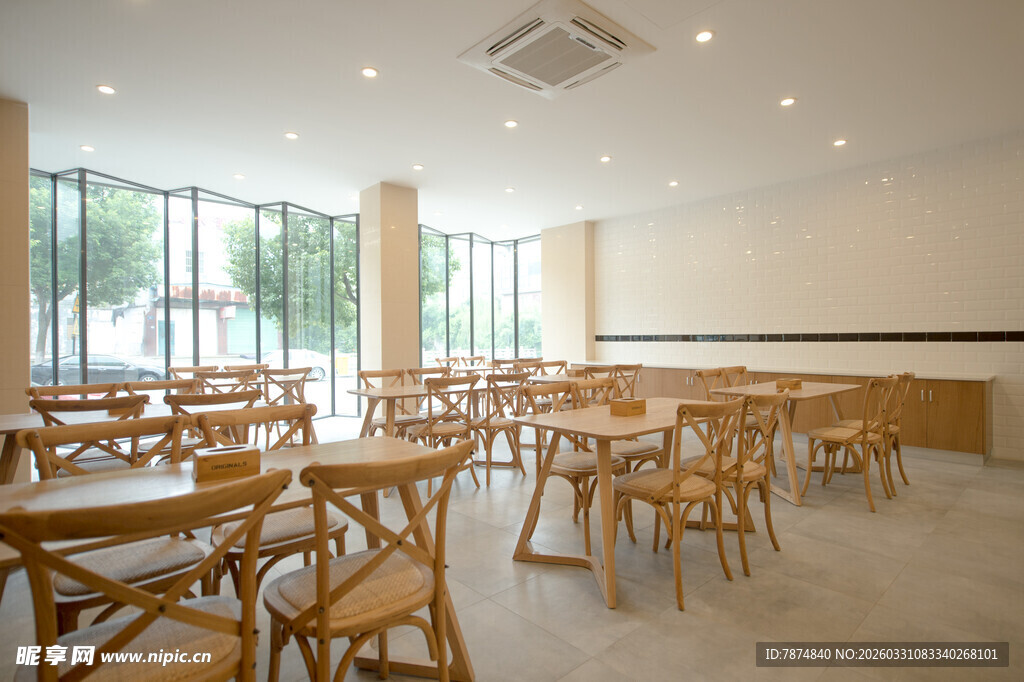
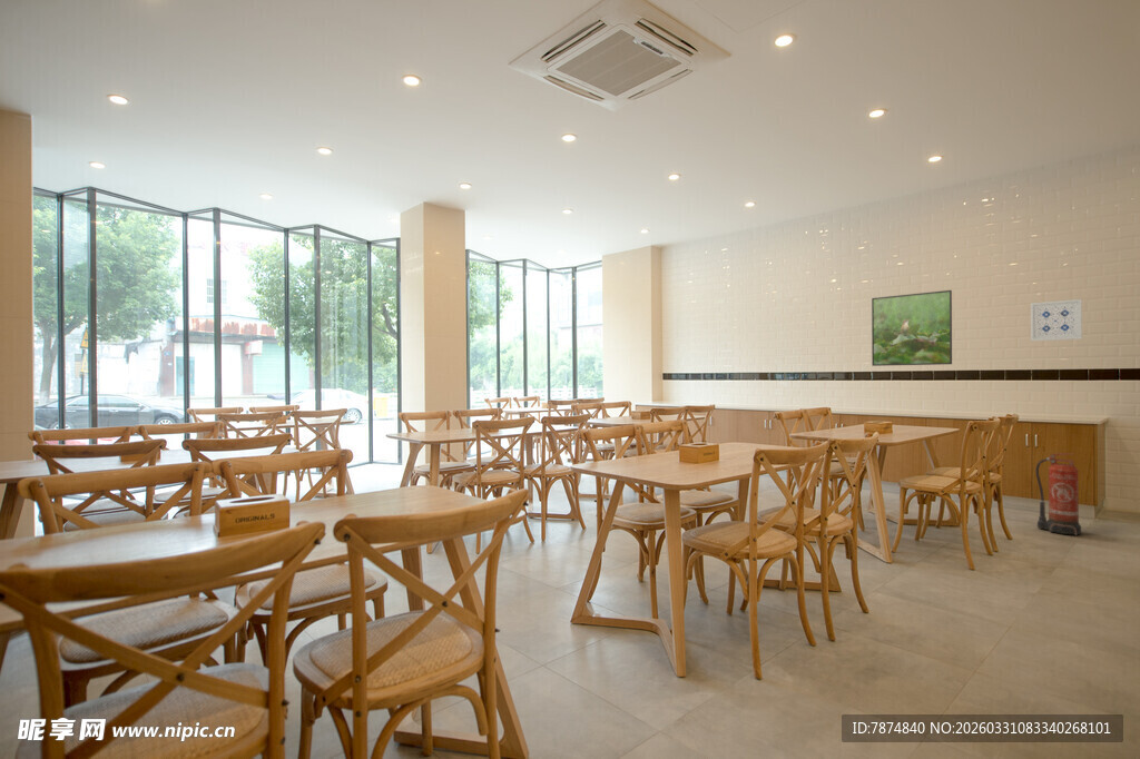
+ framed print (910, 329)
+ fire extinguisher (1058, 491)
+ wall art (1055, 321)
